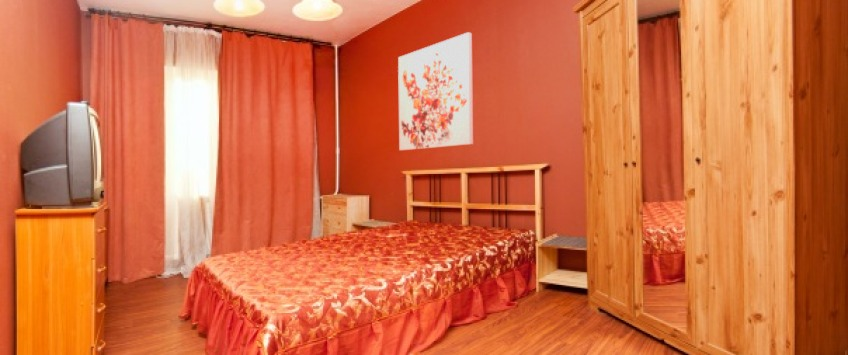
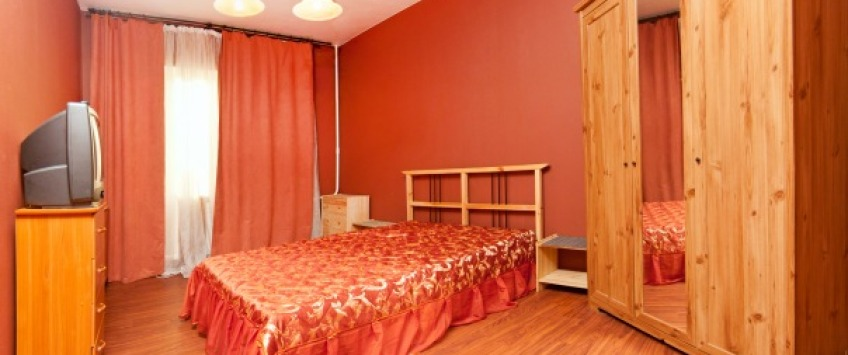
- wall art (432, 96)
